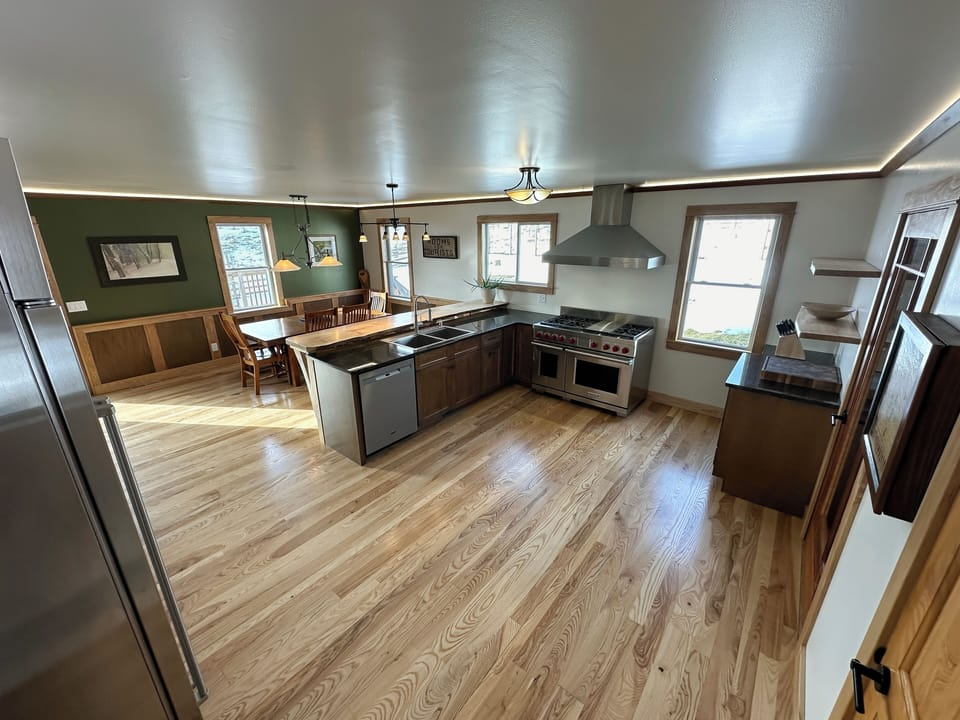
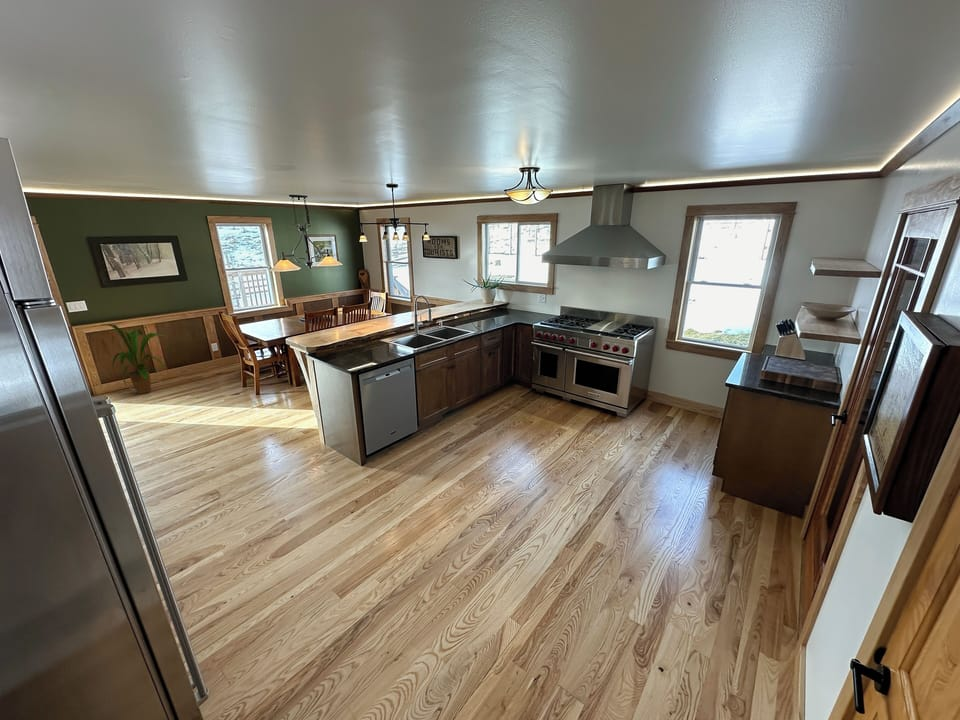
+ house plant (144, 356)
